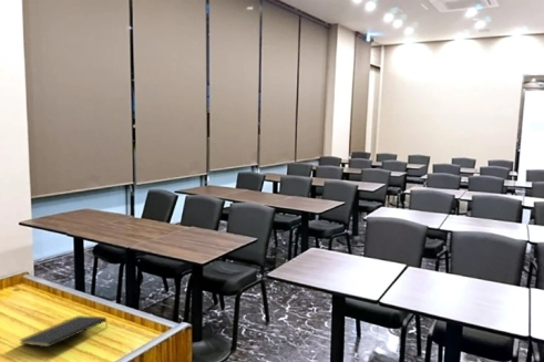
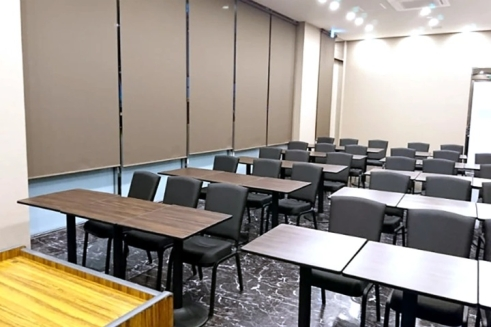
- notepad (64, 330)
